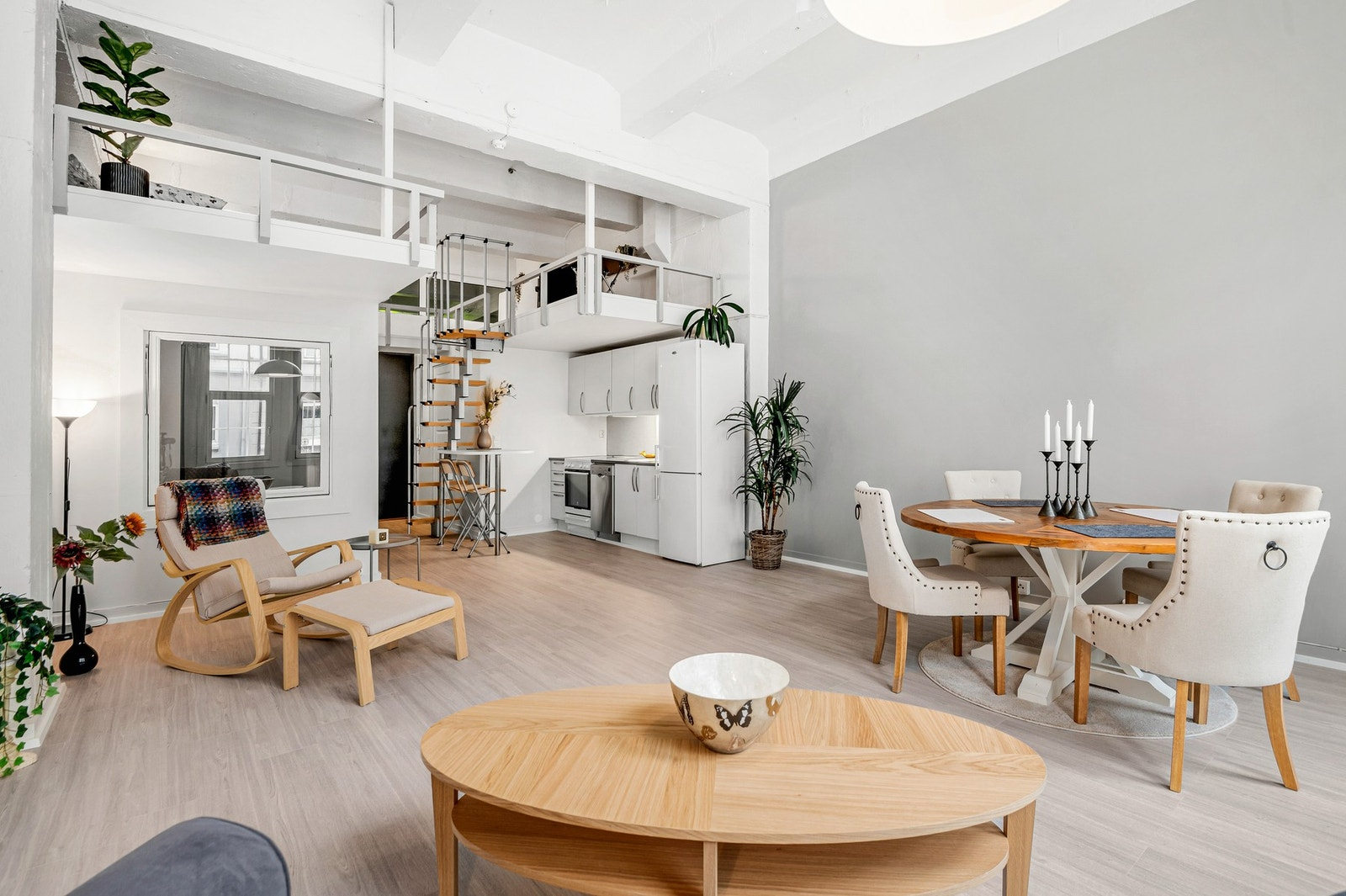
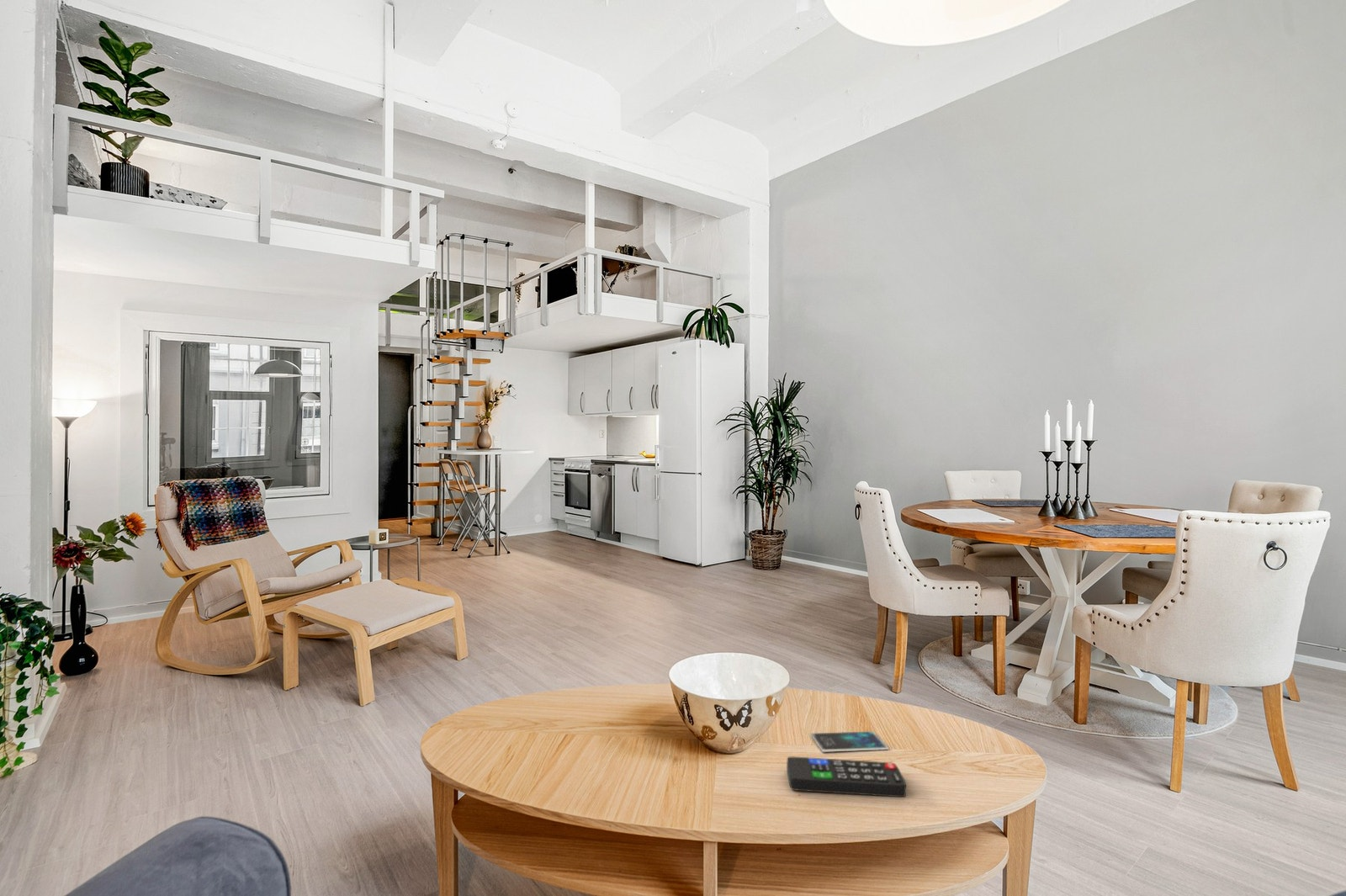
+ remote control (844, 775)
+ smartphone (848, 741)
